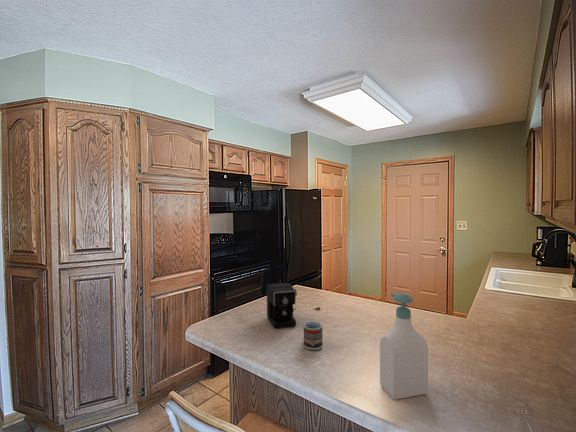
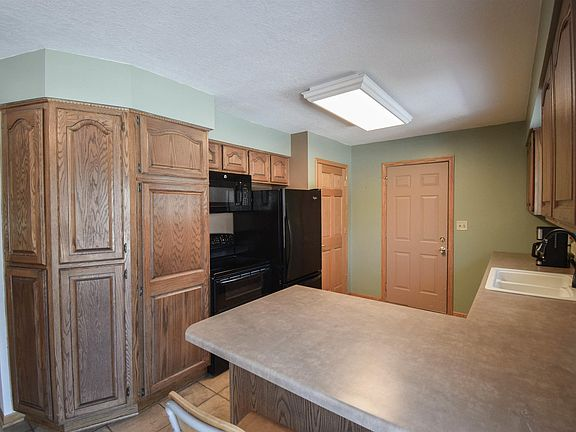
- coffee maker (295, 301)
- cup (311, 333)
- soap bottle (401, 340)
